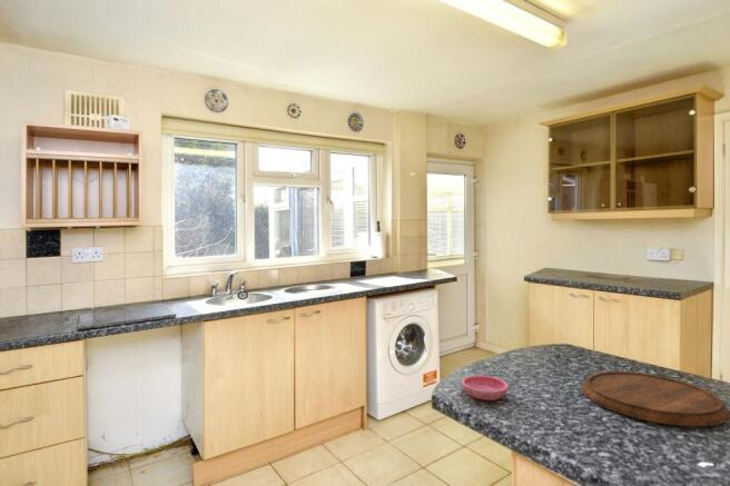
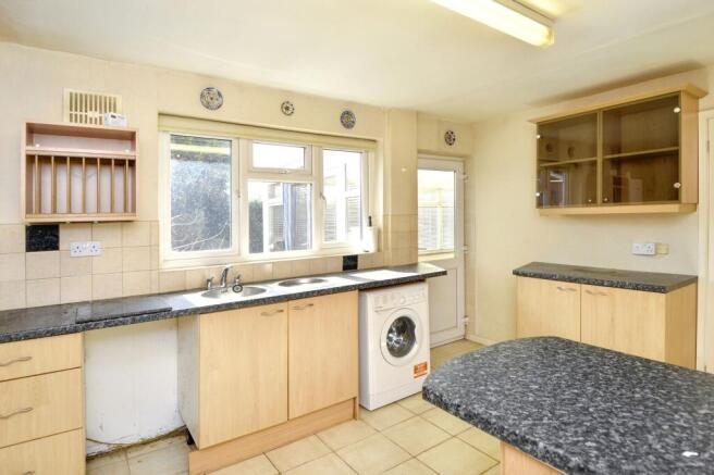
- cutting board (649, 394)
- saucer (484, 388)
